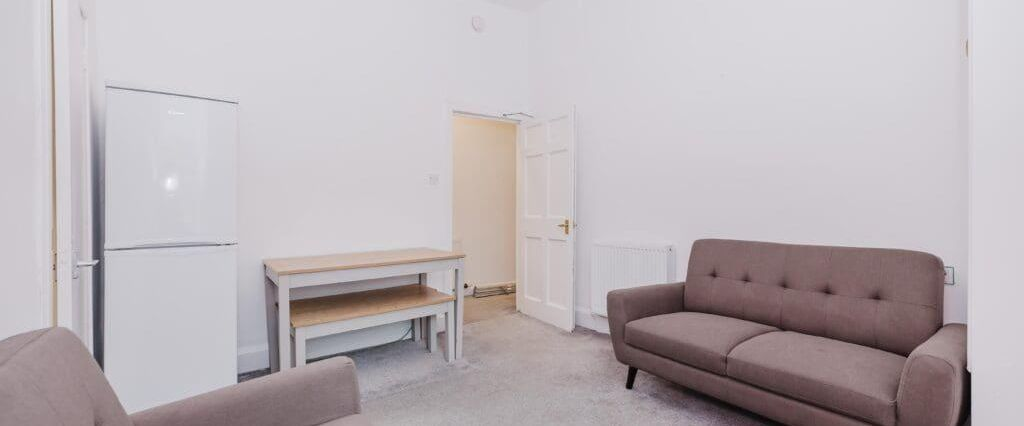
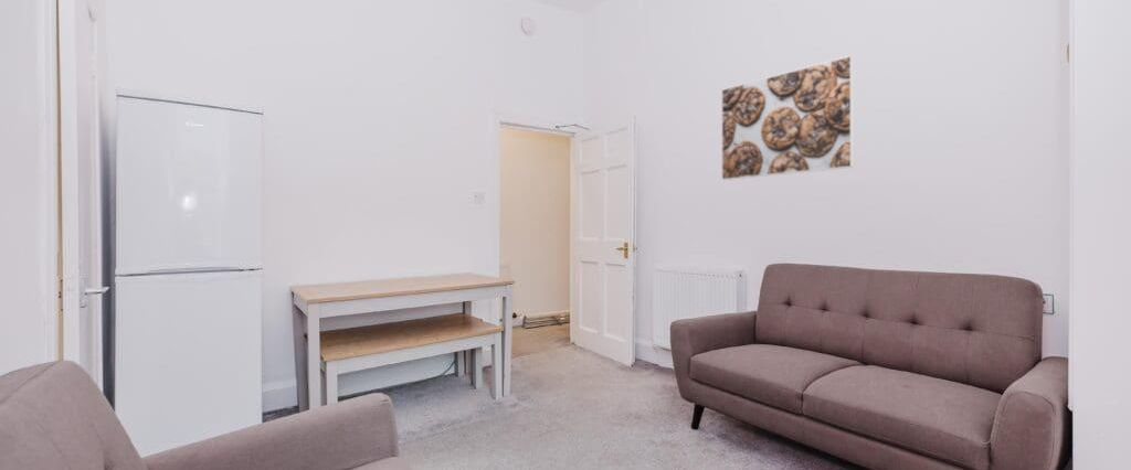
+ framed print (781, 124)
